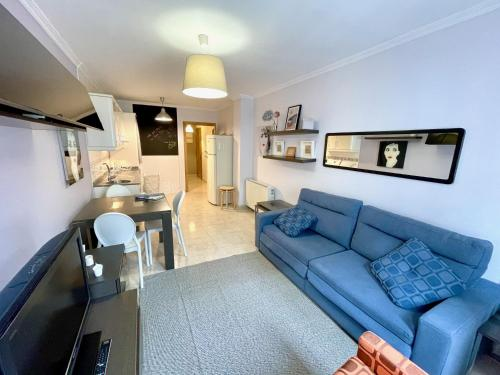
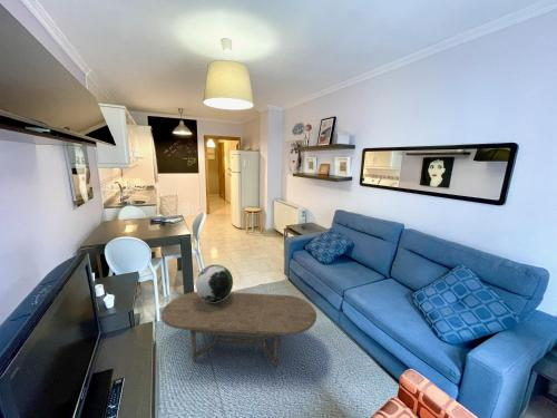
+ coffee table (240, 327)
+ decorative sphere (214, 282)
